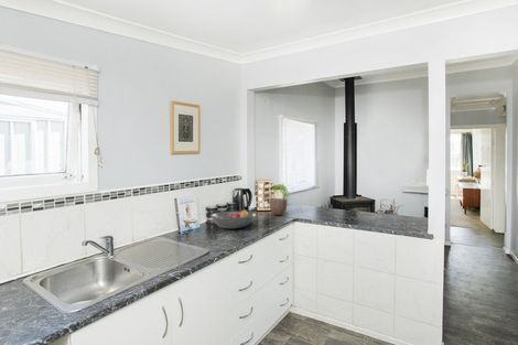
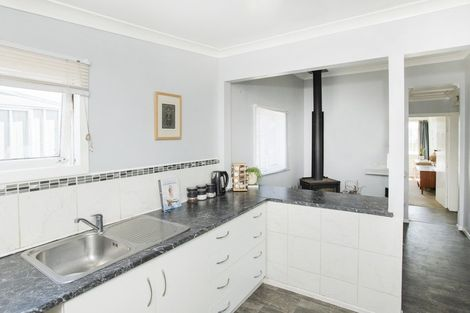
- decorative bowl (278, 206)
- fruit bowl (233, 218)
